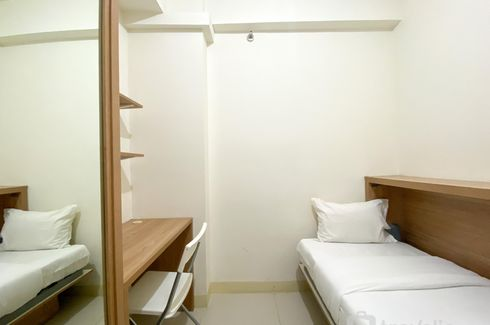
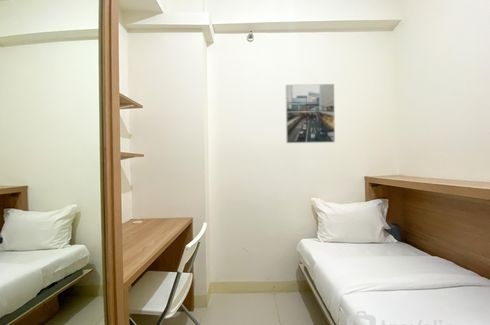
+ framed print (310, 113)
